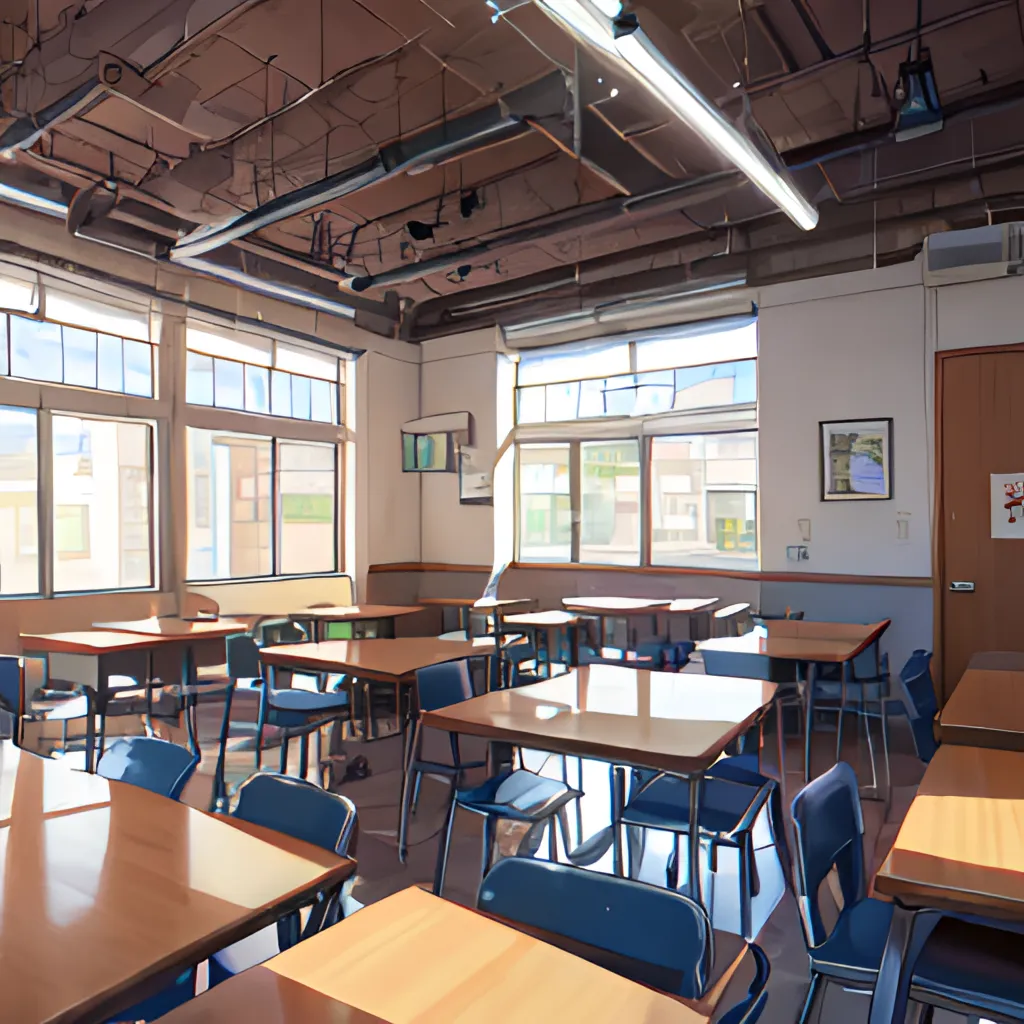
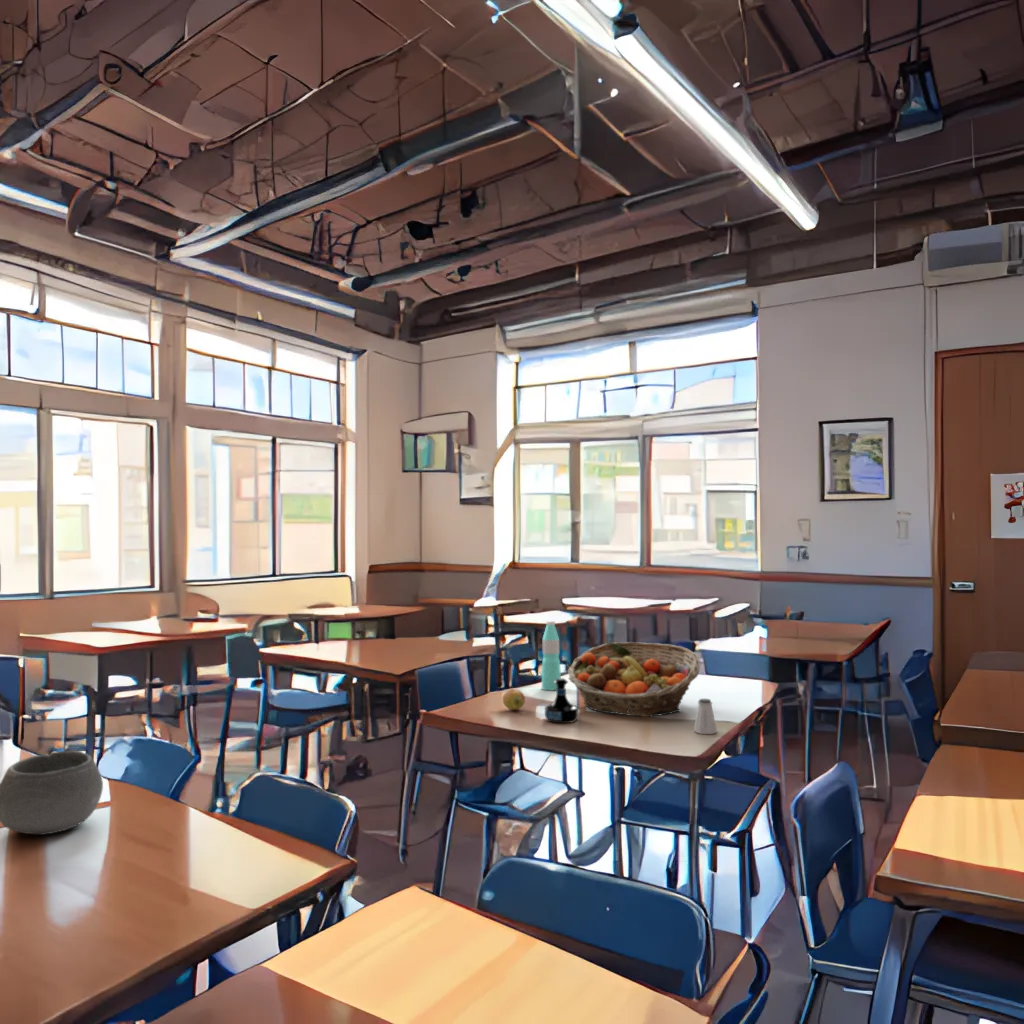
+ saltshaker (705, 715)
+ fruit basket (633, 677)
+ apple (513, 698)
+ bowl (50, 793)
+ water bottle (551, 654)
+ tequila bottle (561, 699)
